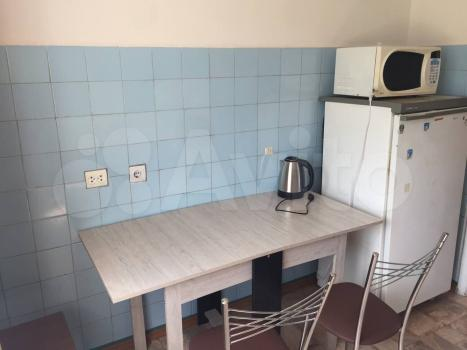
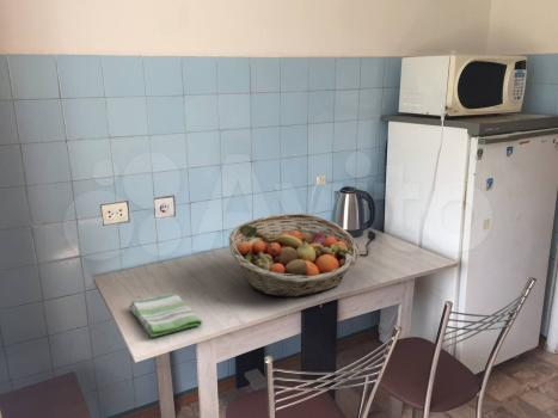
+ dish towel (165, 312)
+ fruit basket (294, 253)
